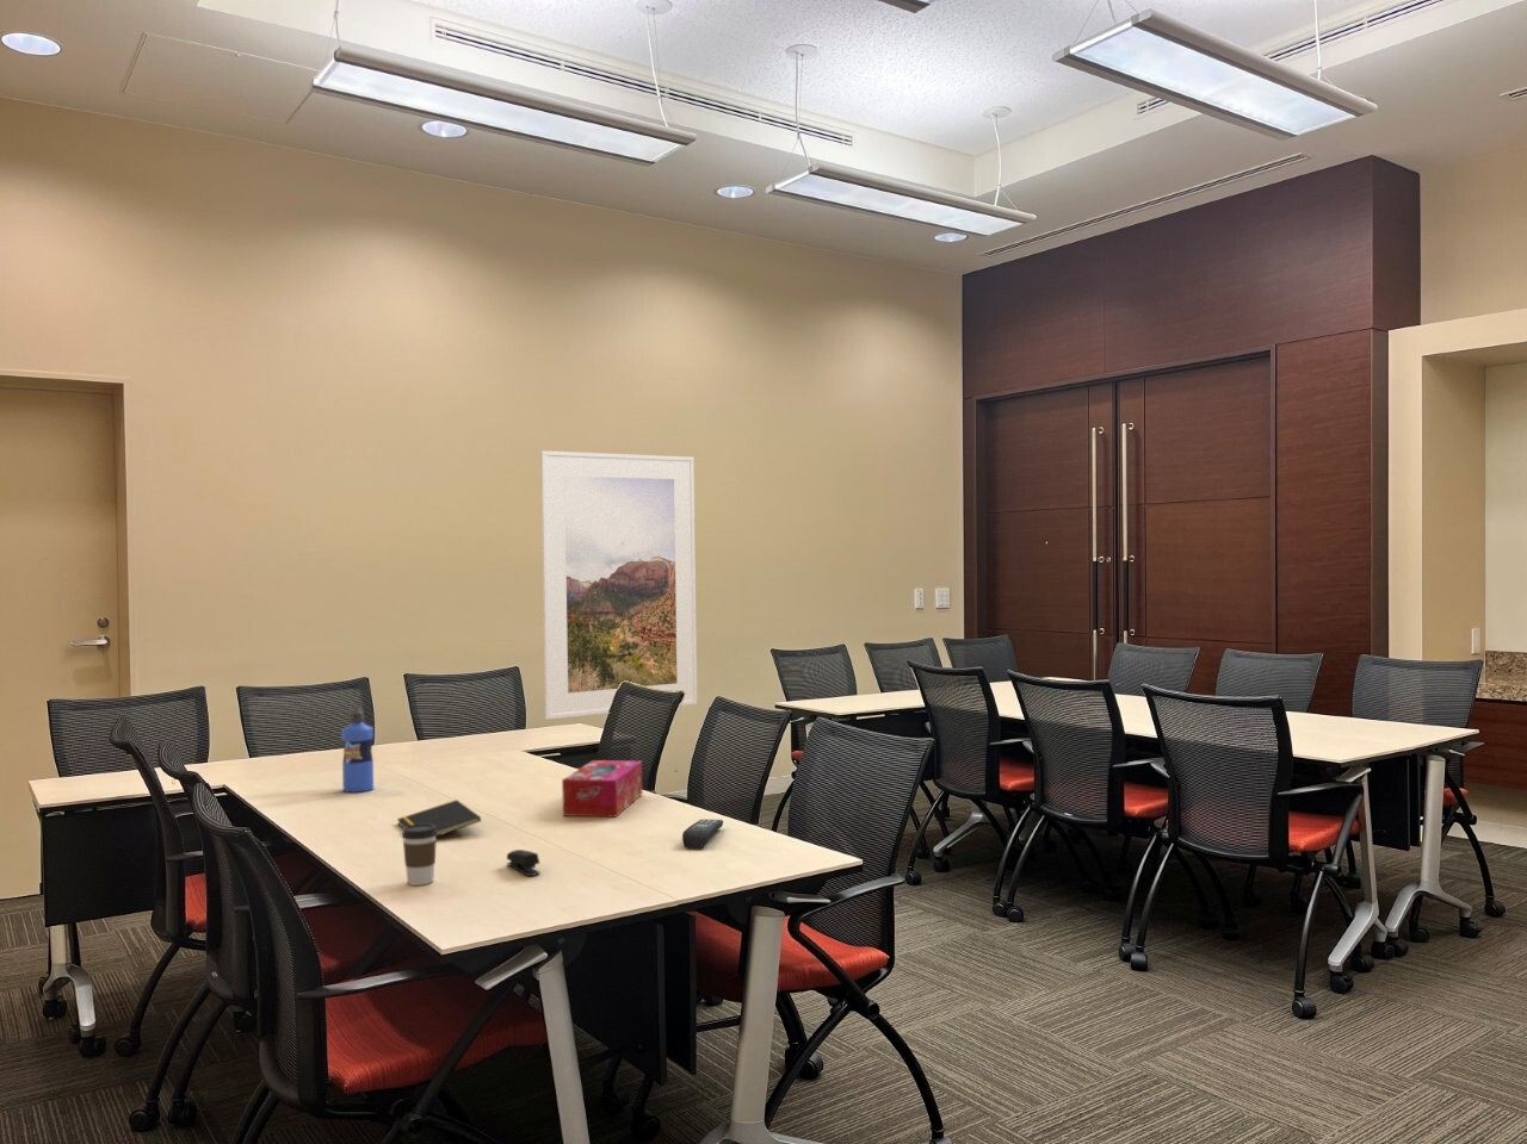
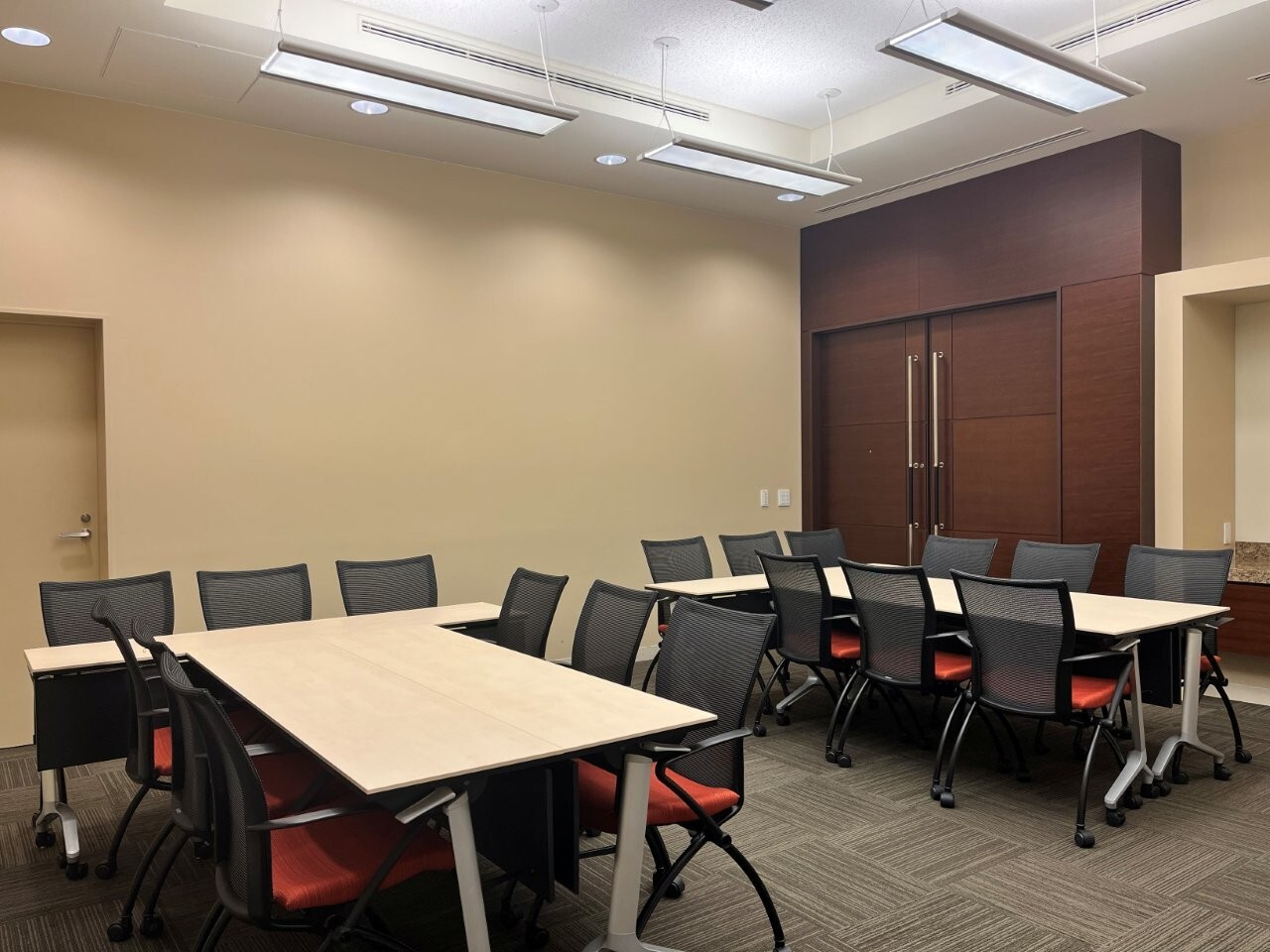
- stapler (523, 858)
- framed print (622, 583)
- coffee cup (420, 854)
- water bottle (357, 749)
- tissue box (604, 786)
- notepad (438, 820)
- remote control (702, 829)
